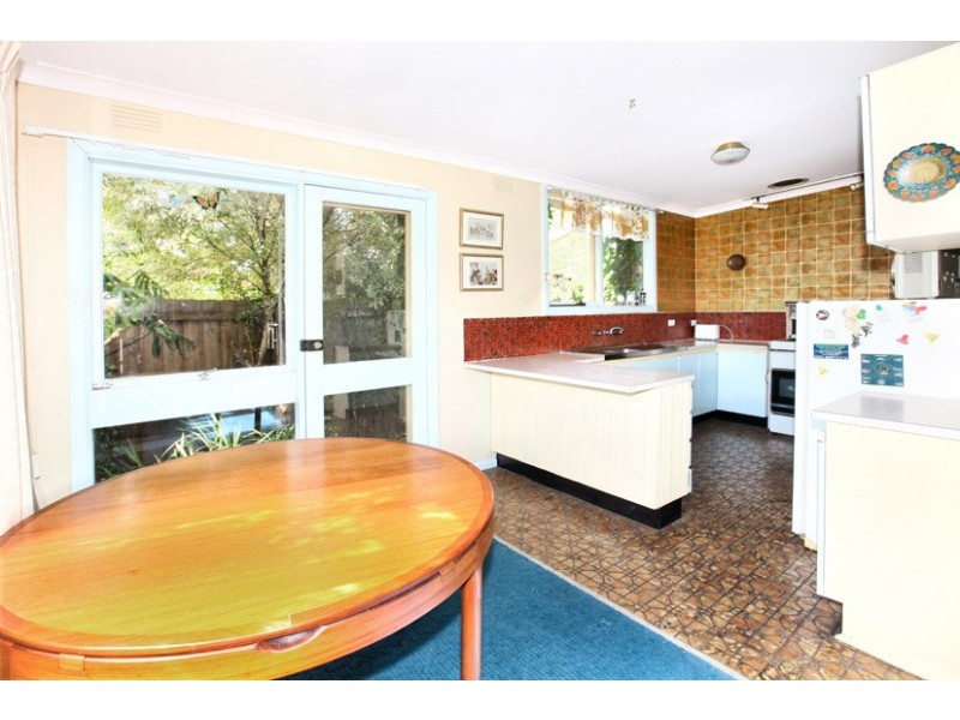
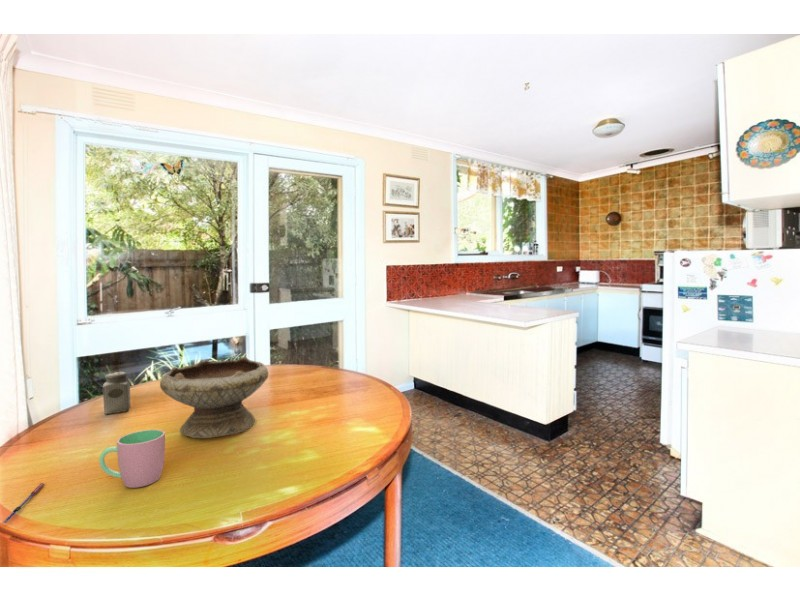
+ cup (133, 460)
+ pen (24, 501)
+ bowl (217, 394)
+ salt shaker (116, 391)
